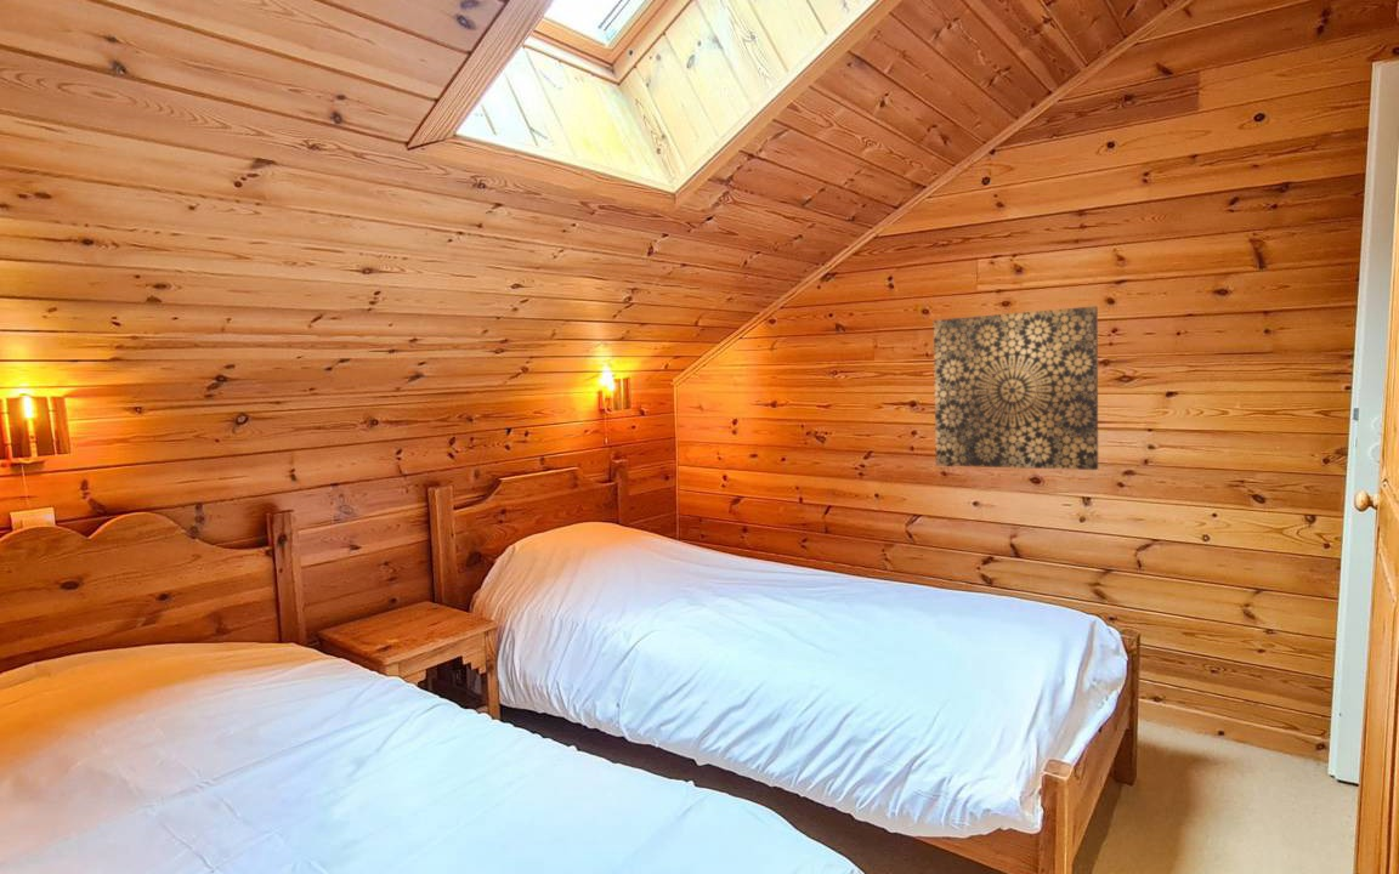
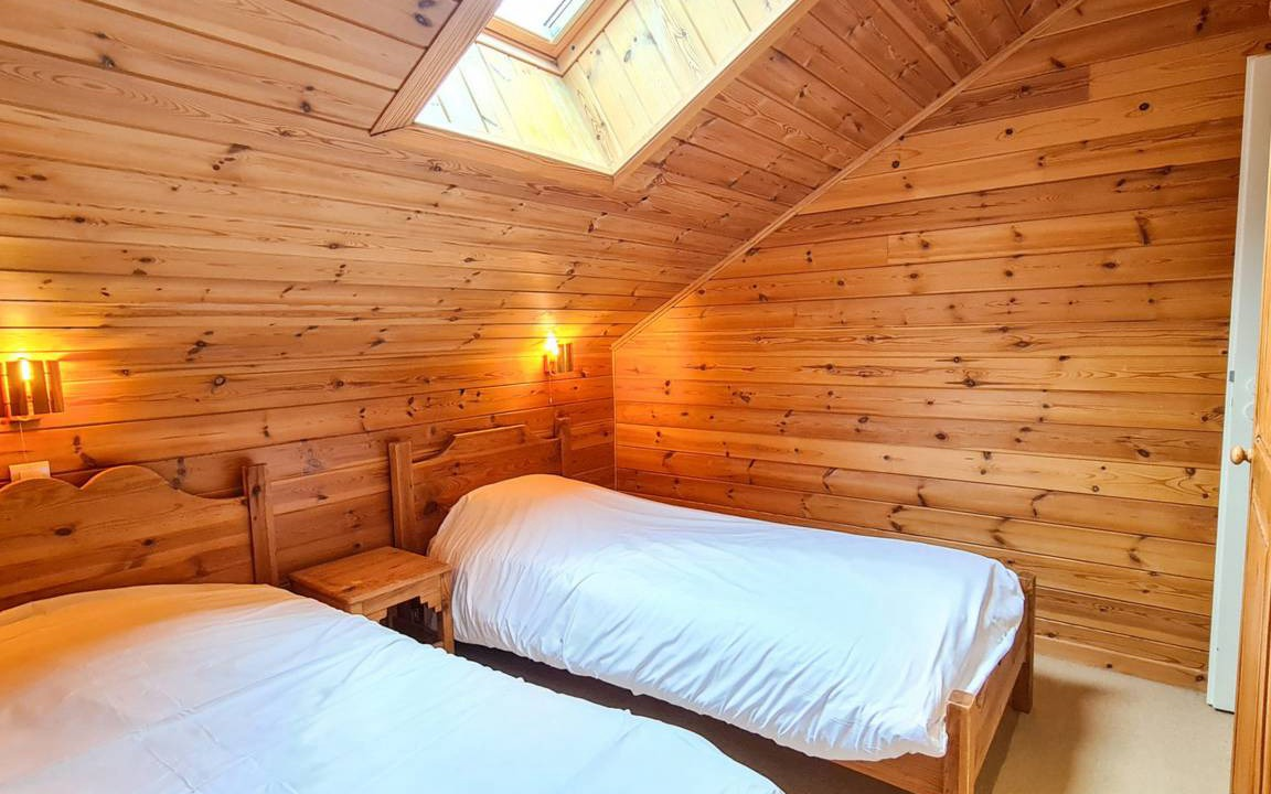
- wall art (1012, 391)
